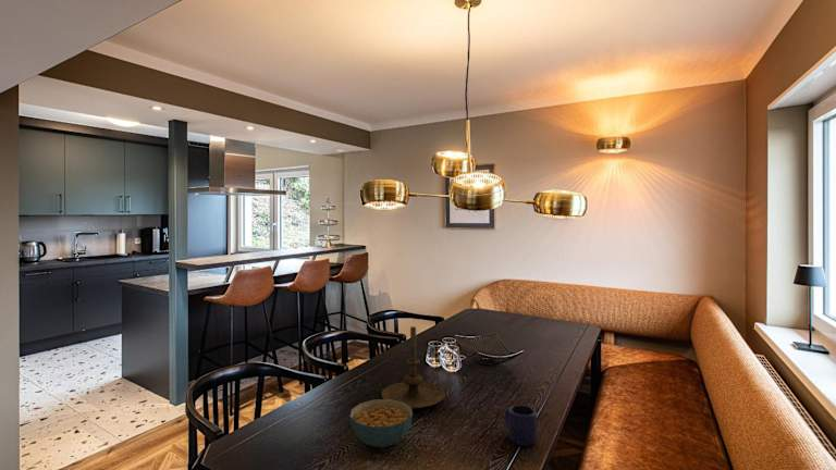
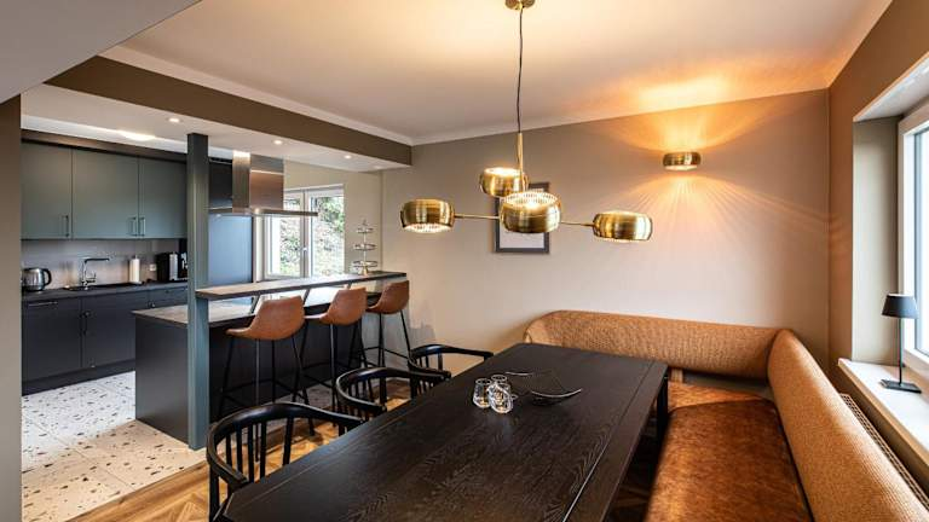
- candle holder (413, 361)
- cereal bowl (381, 426)
- mug (518, 422)
